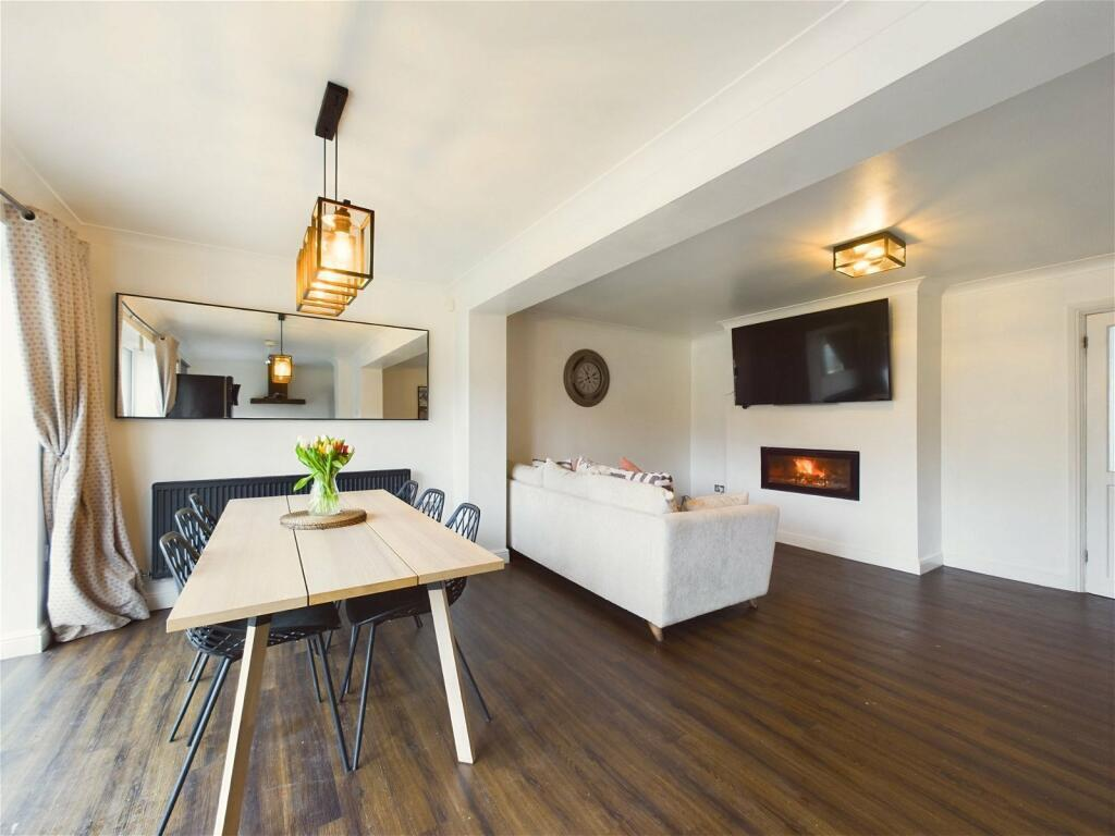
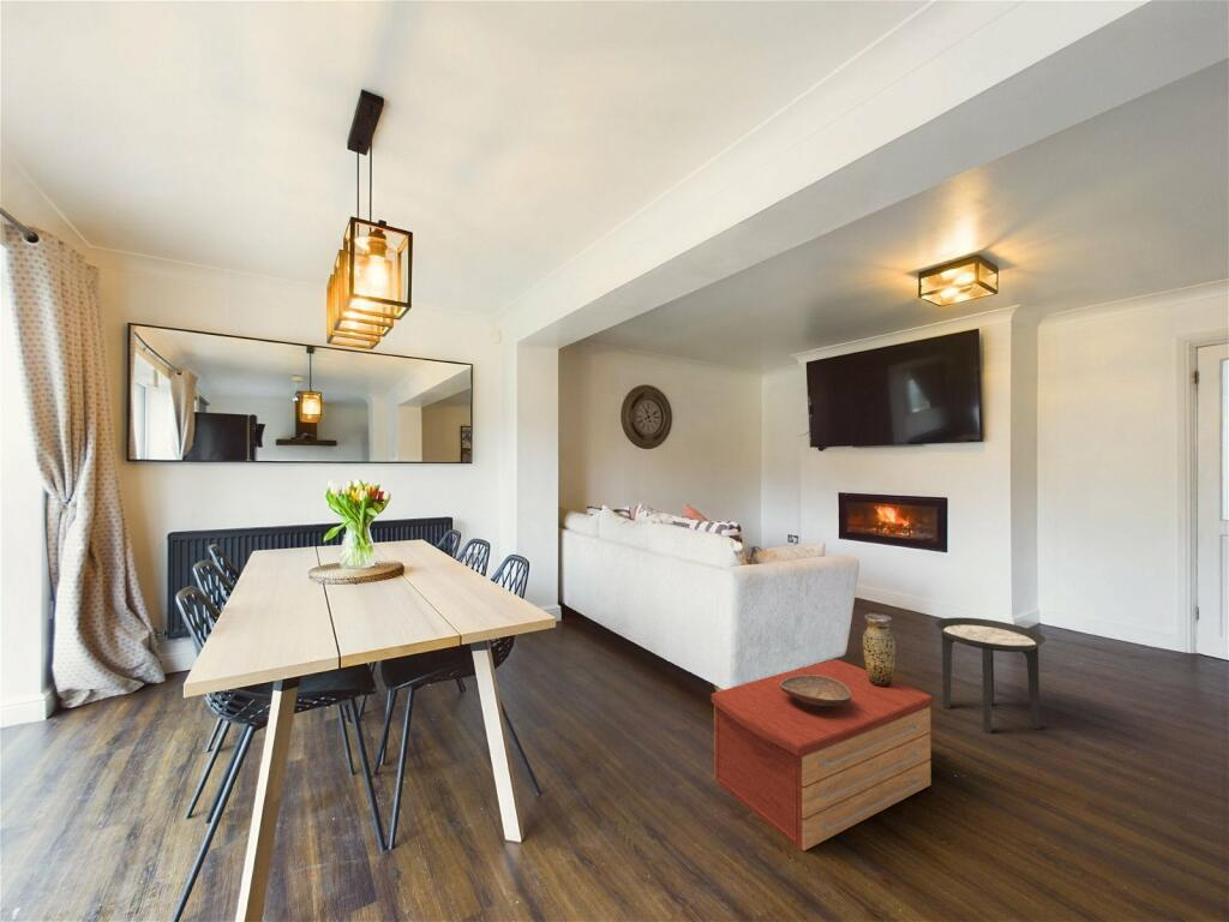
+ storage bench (821, 738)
+ side table (988, 672)
+ vase (879, 648)
+ decorative bowl (815, 693)
